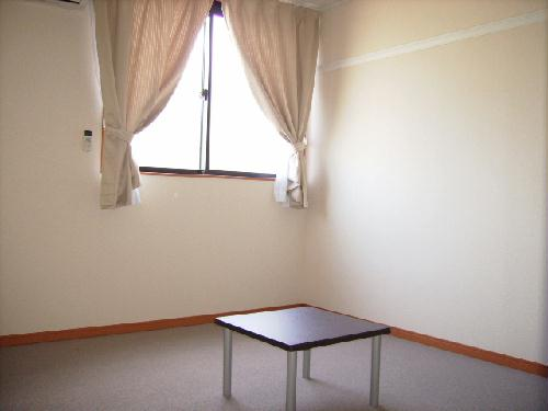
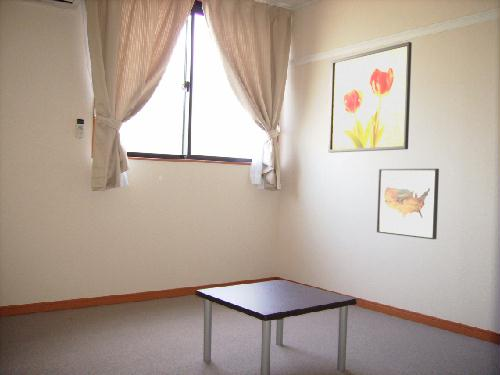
+ wall art (406, 202)
+ wall art (367, 101)
